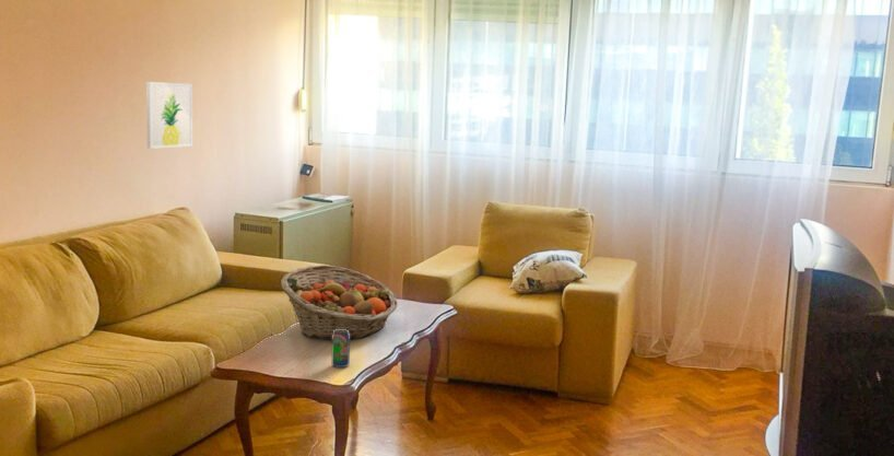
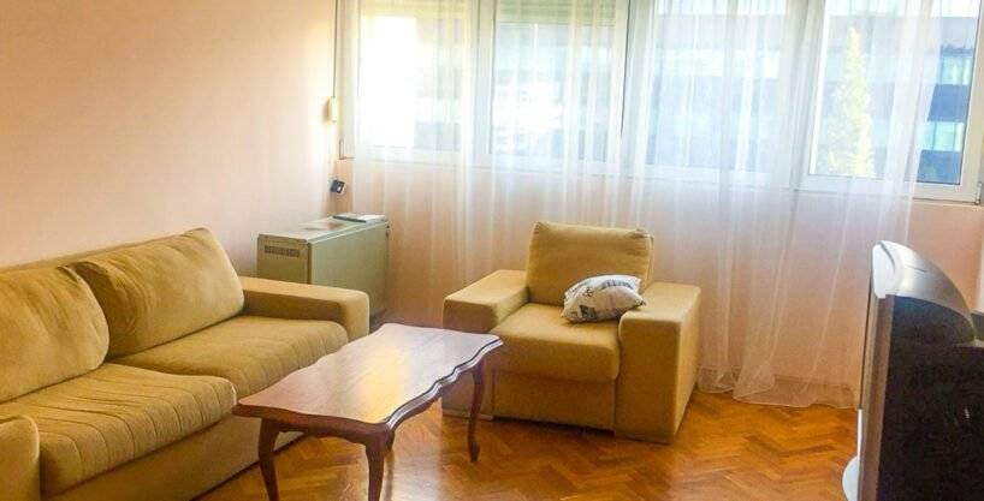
- wall art (169, 115)
- fruit basket (339, 301)
- beverage can (340, 348)
